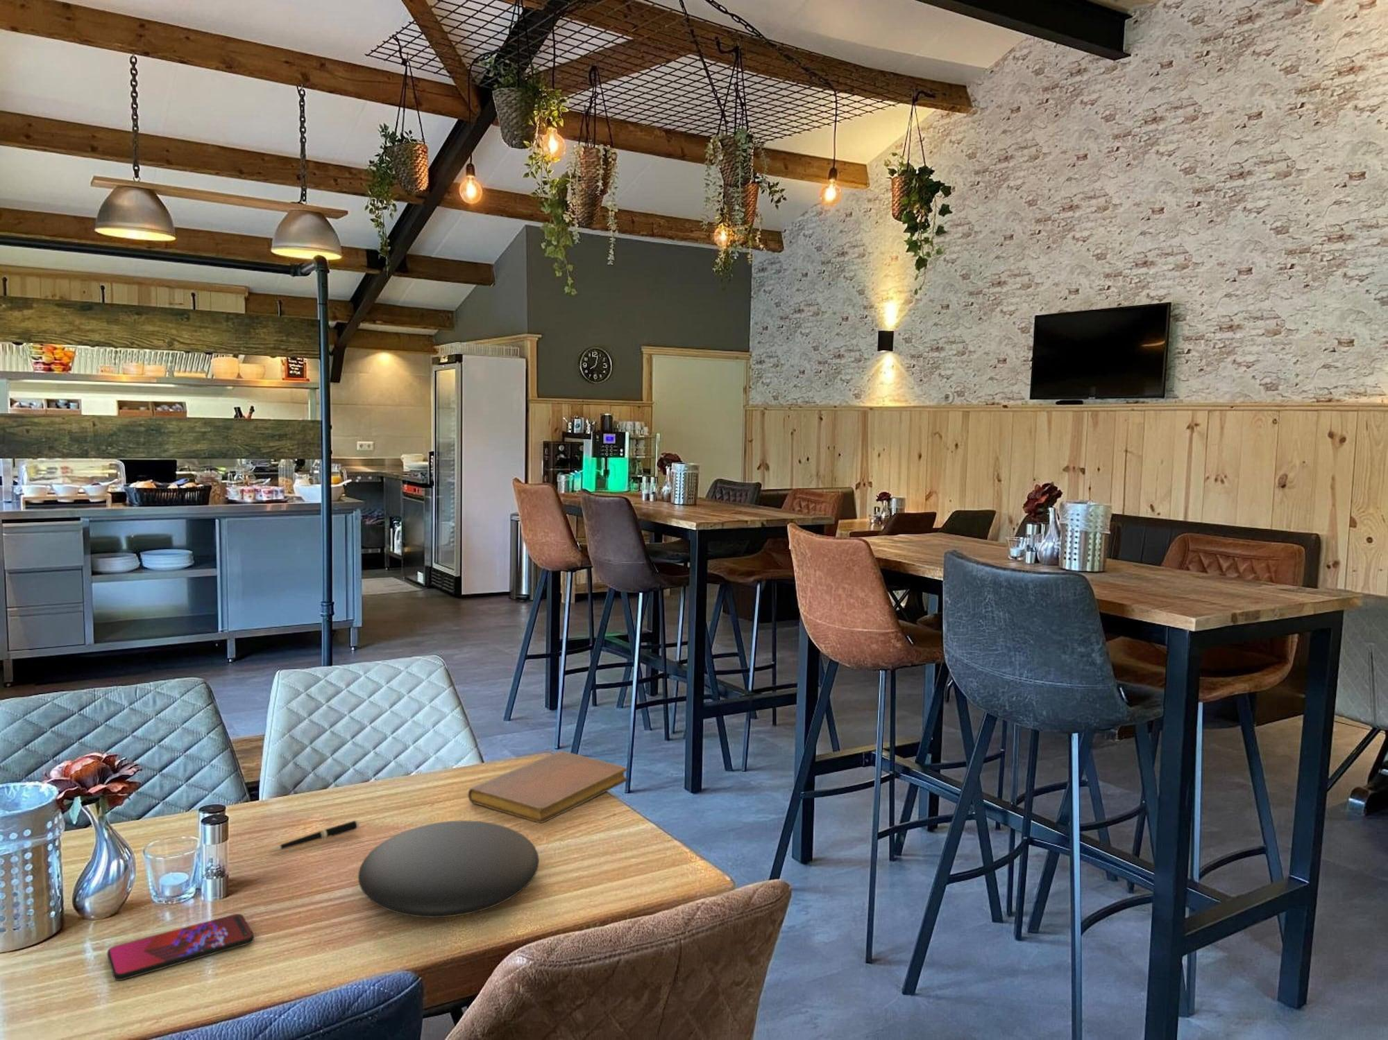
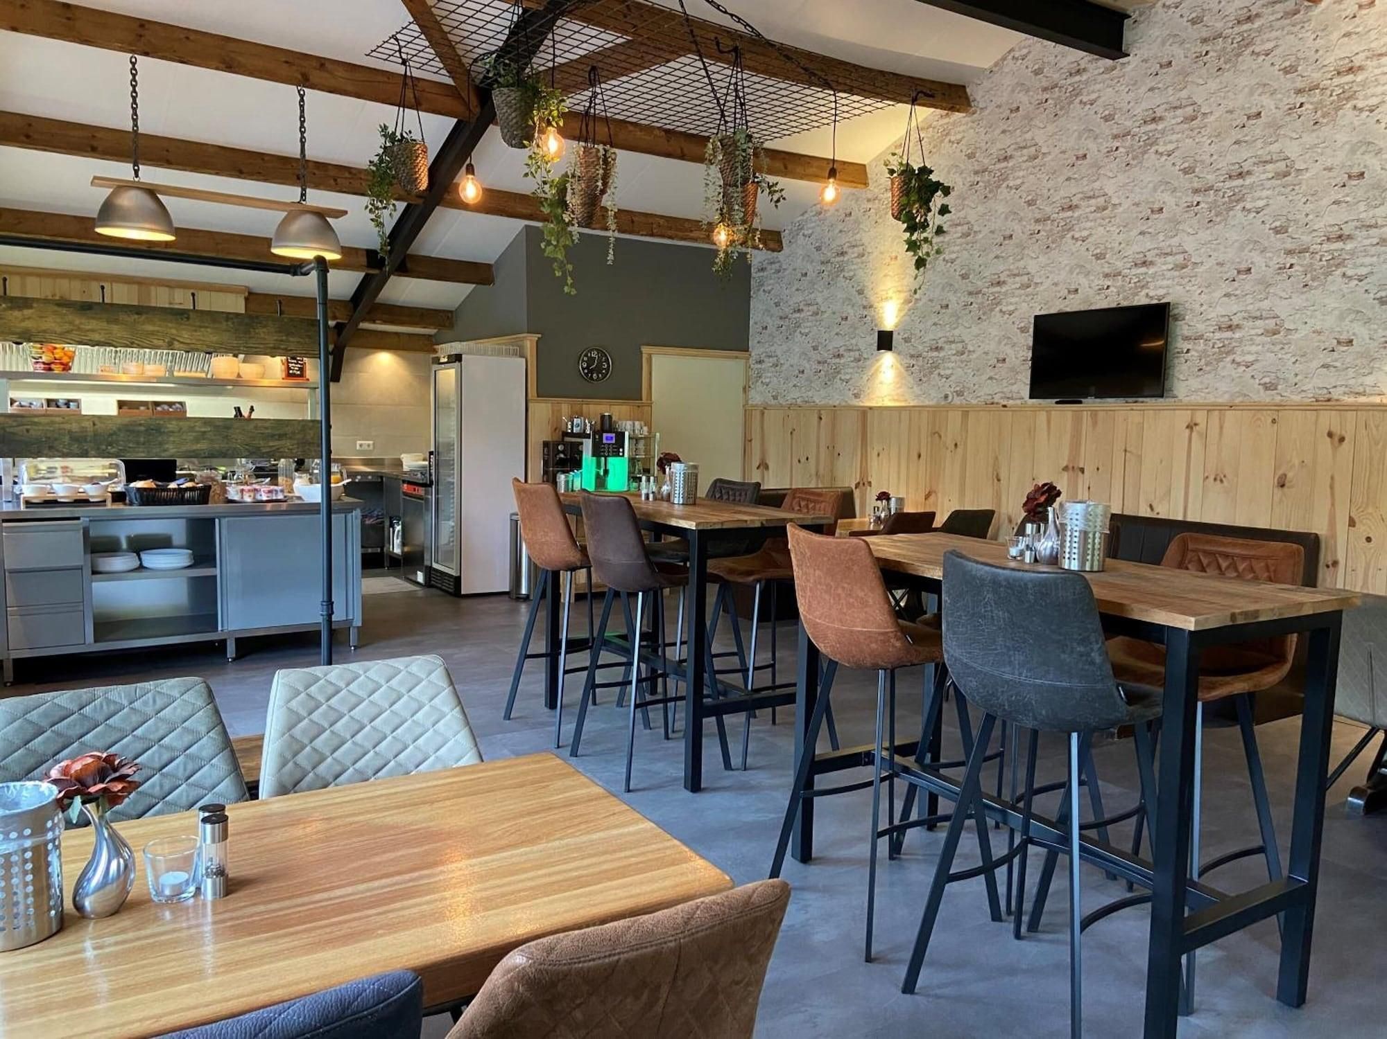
- pen (314, 836)
- plate (450, 864)
- notebook (551, 783)
- smartphone (181, 945)
